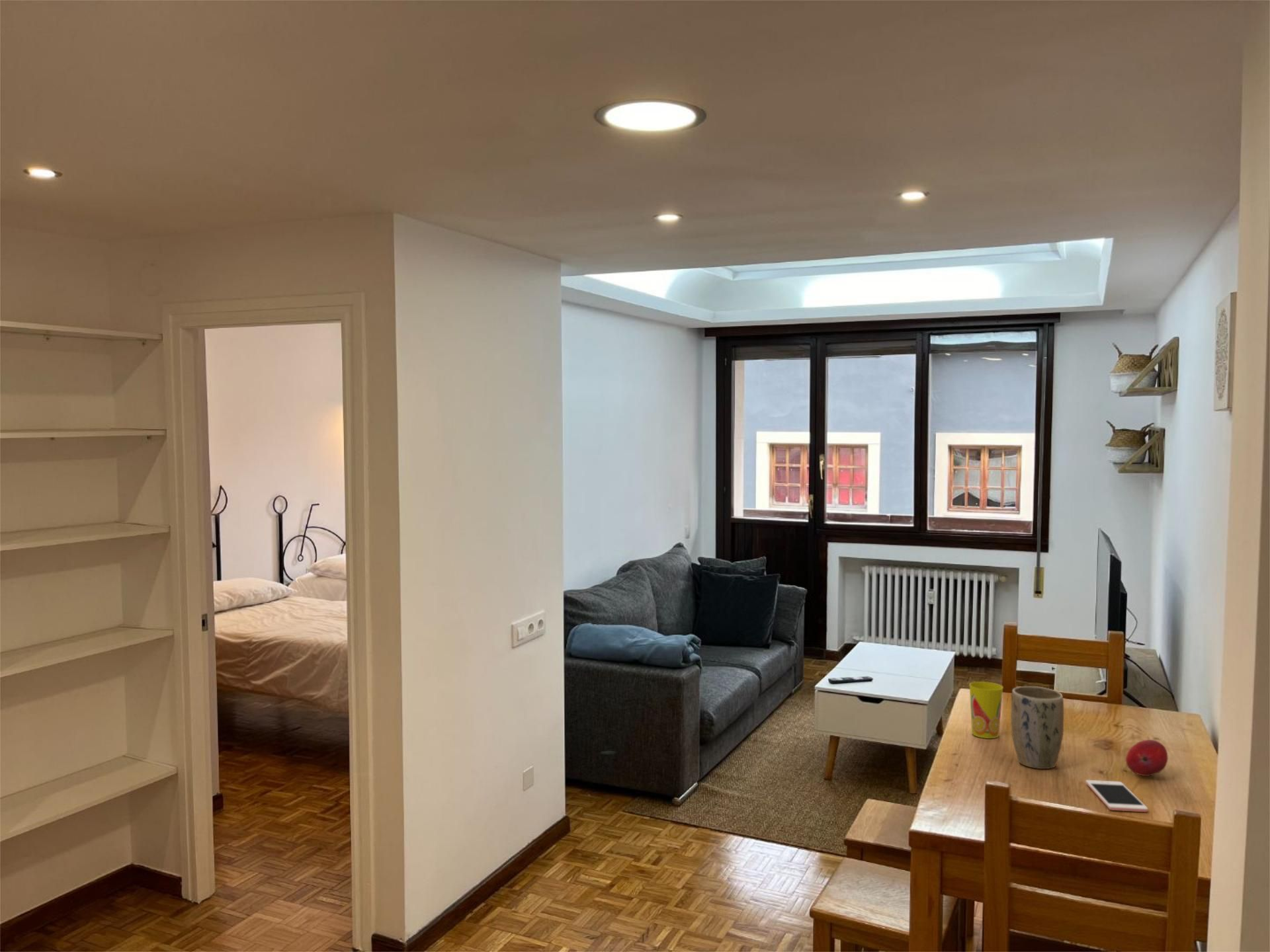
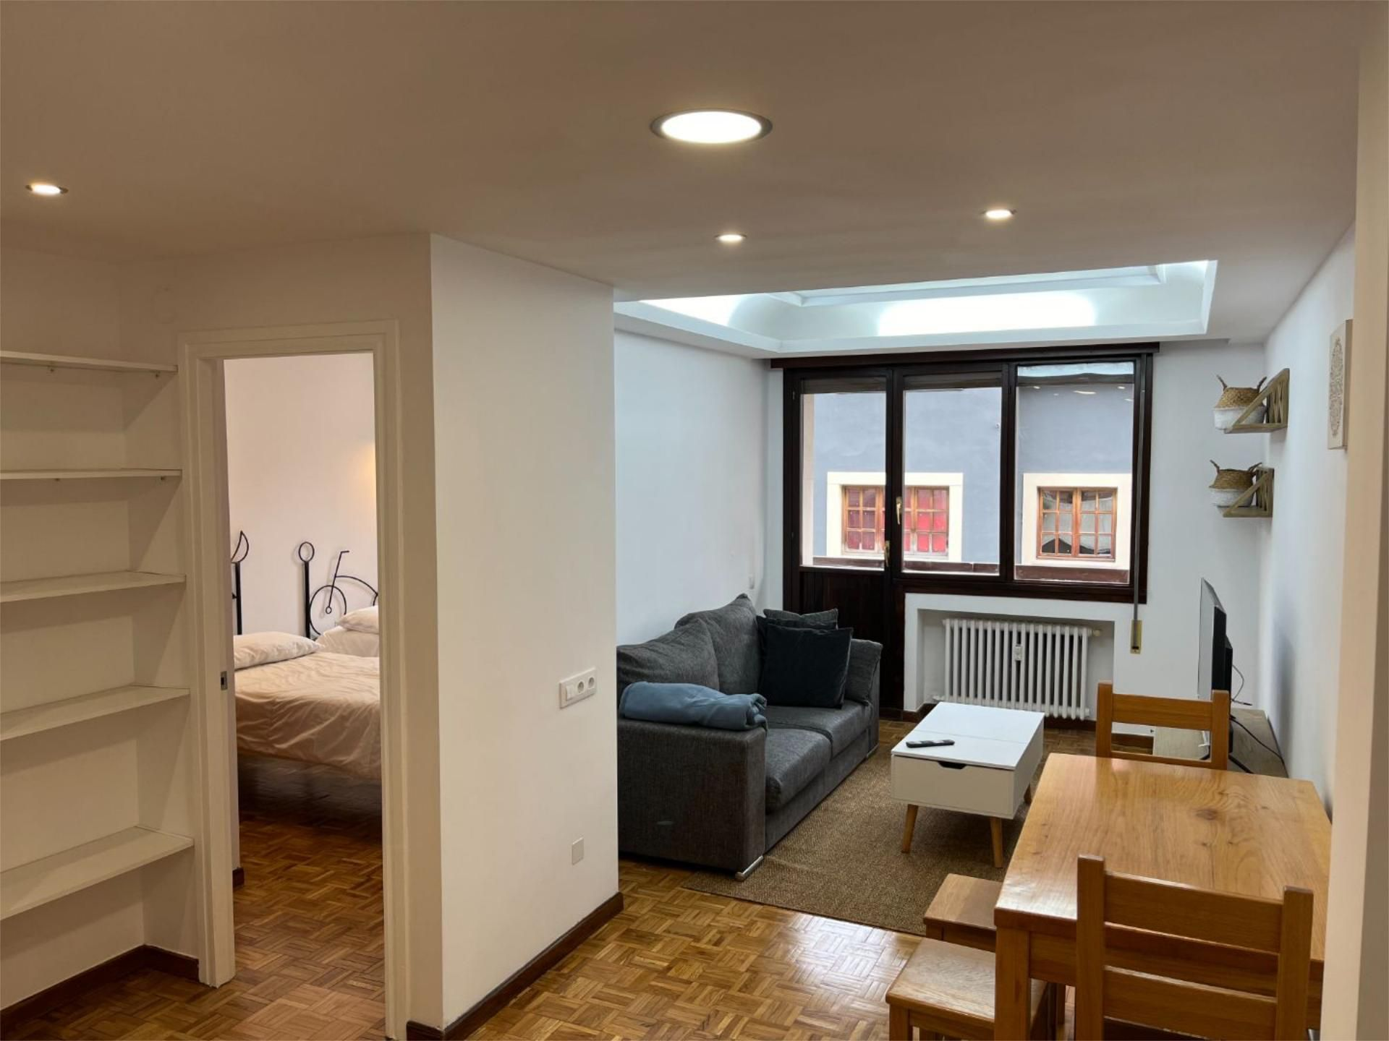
- plant pot (1037, 727)
- fruit (1147, 756)
- cell phone (1115, 795)
- cup (986, 710)
